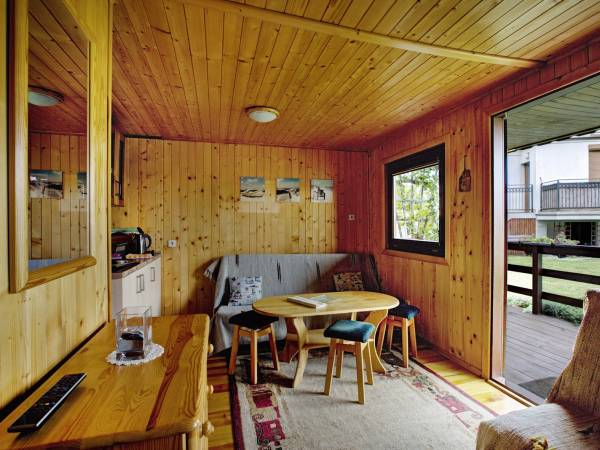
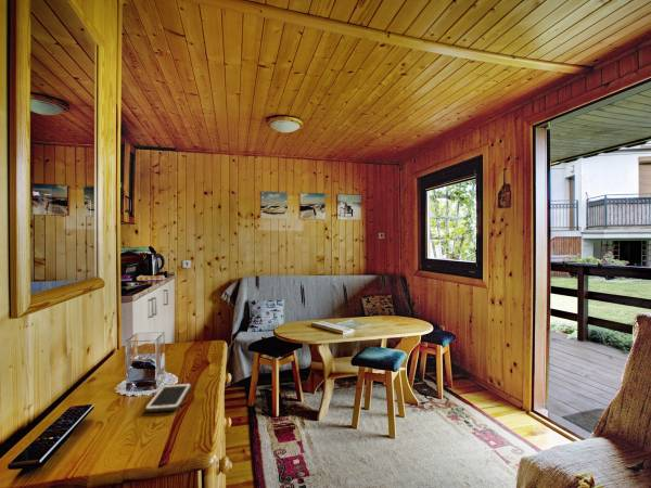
+ cell phone (169, 396)
